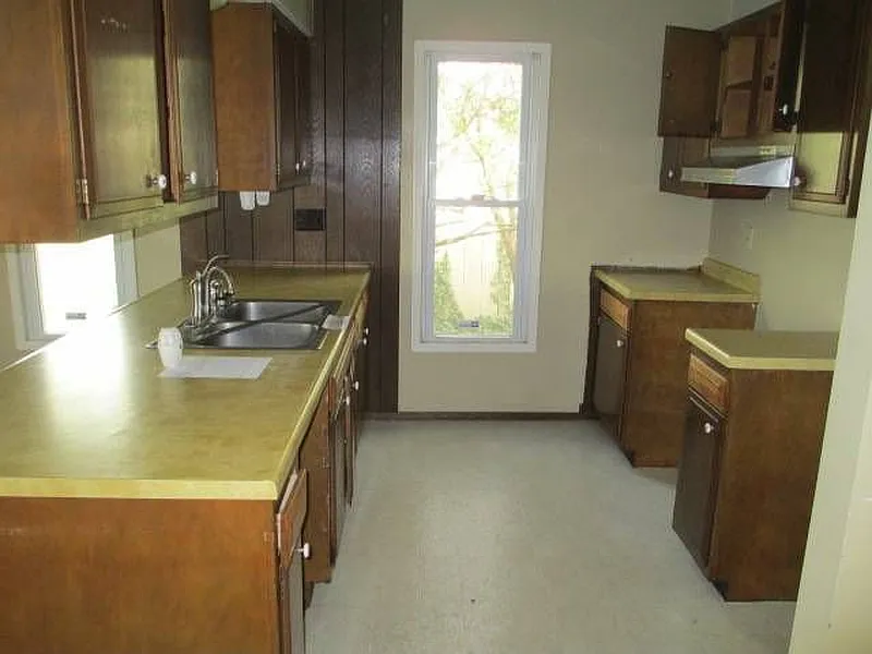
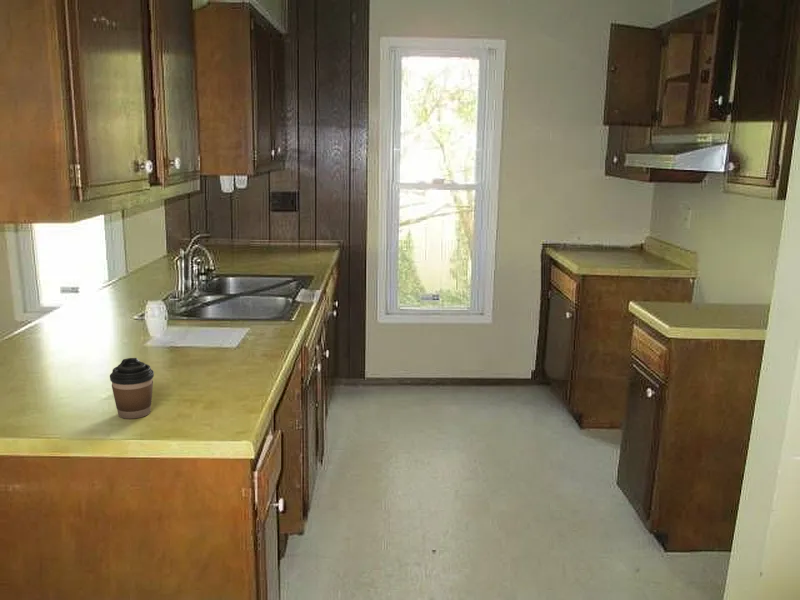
+ coffee cup (132, 387)
